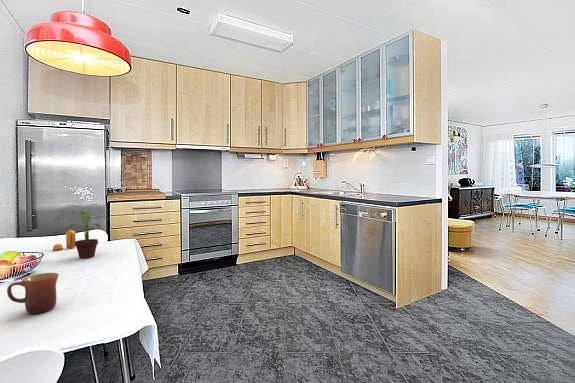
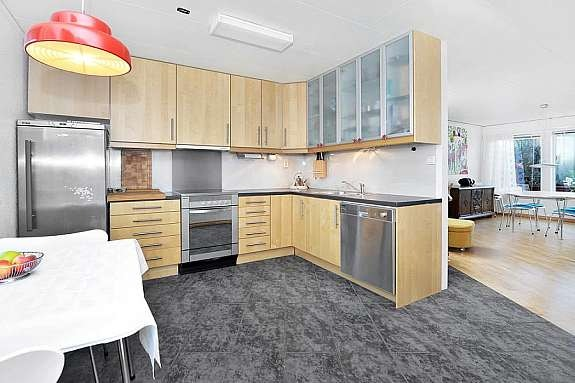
- mug (34, 294)
- potted plant (85, 234)
- pepper shaker (66, 239)
